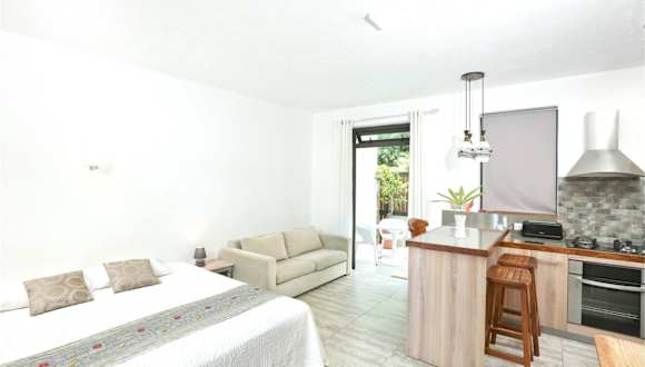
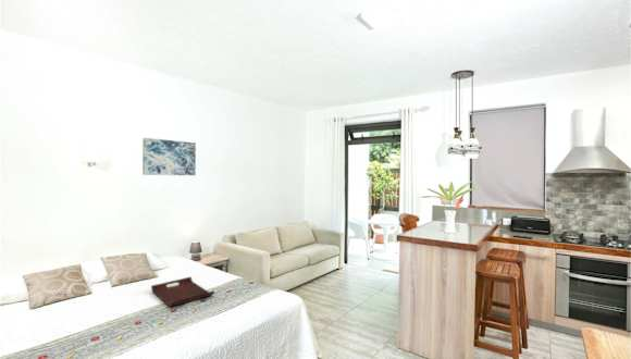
+ serving tray (182, 290)
+ wall art (170, 158)
